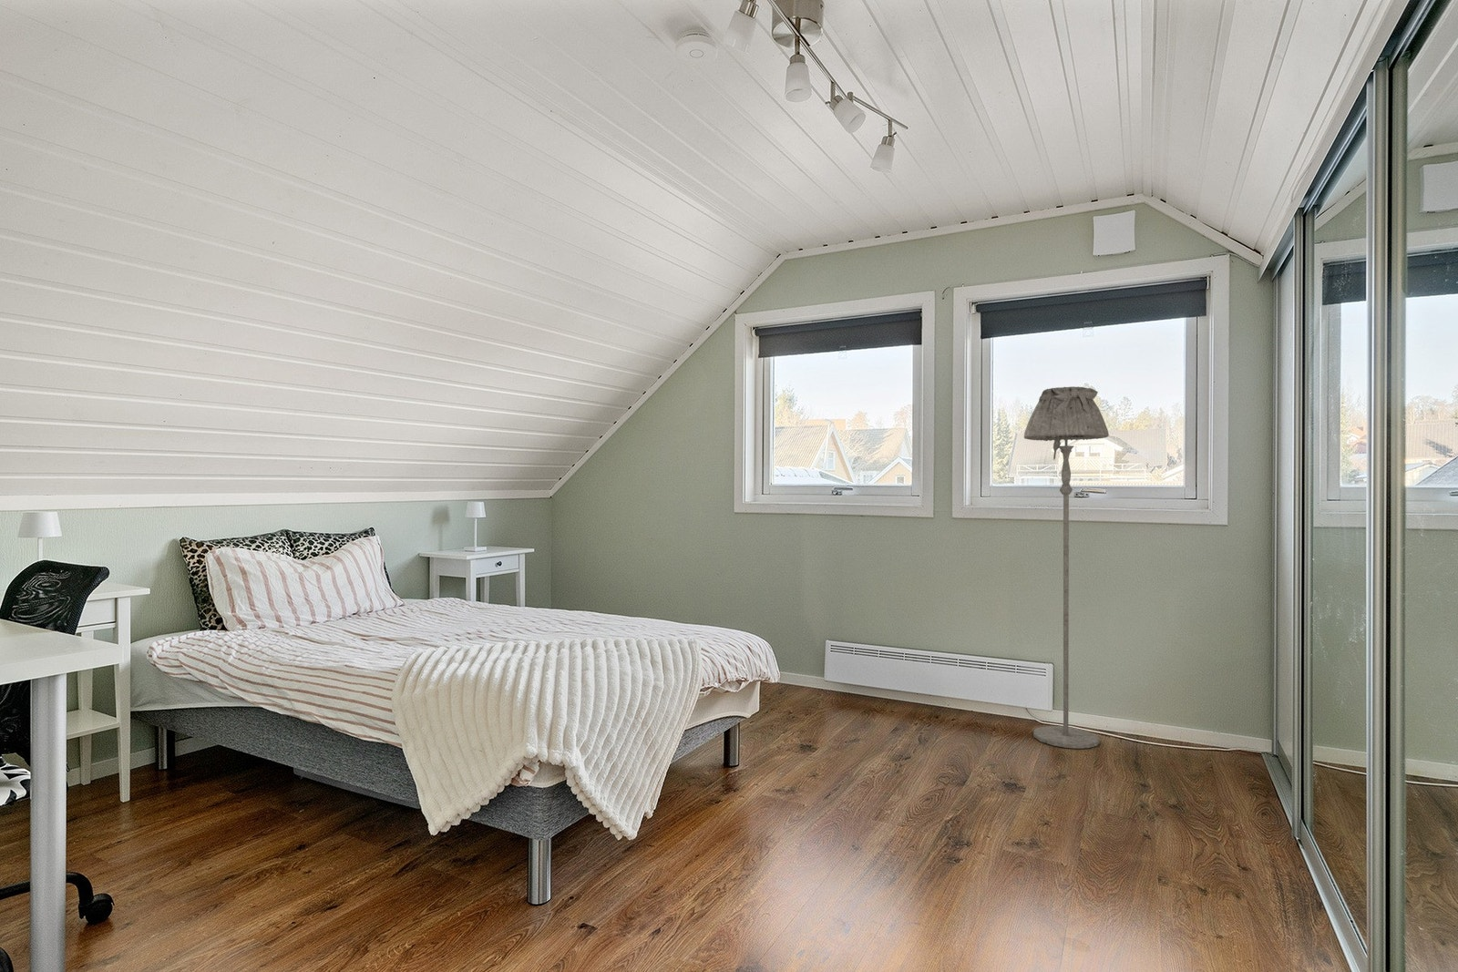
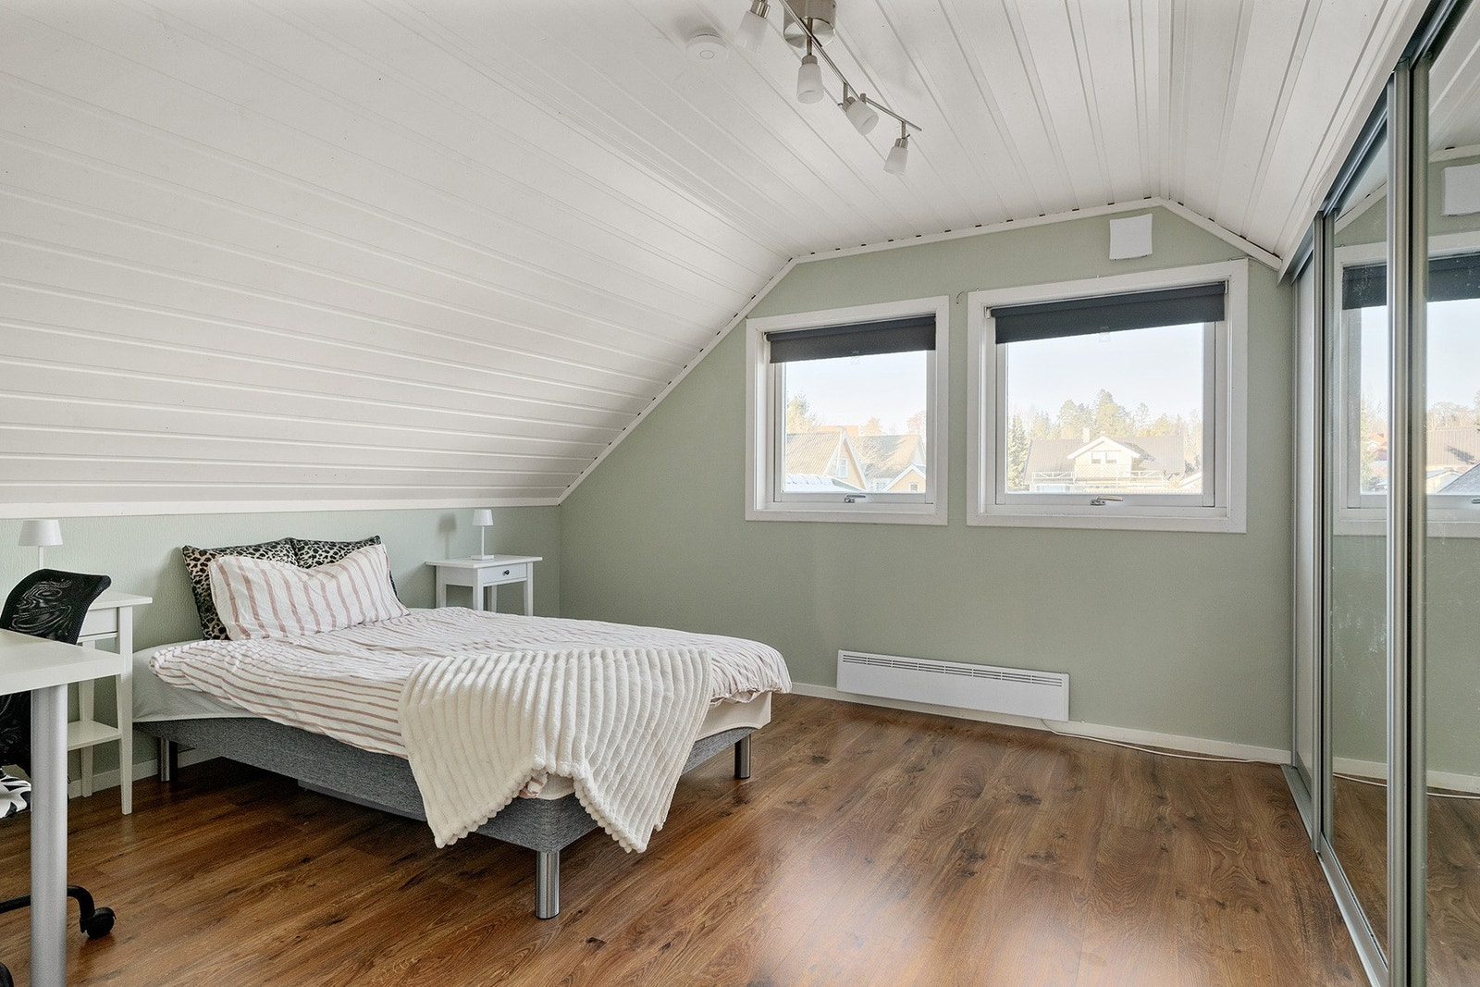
- floor lamp (1065, 563)
